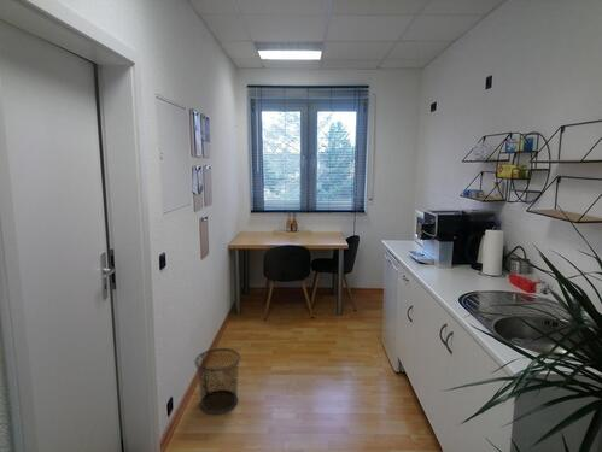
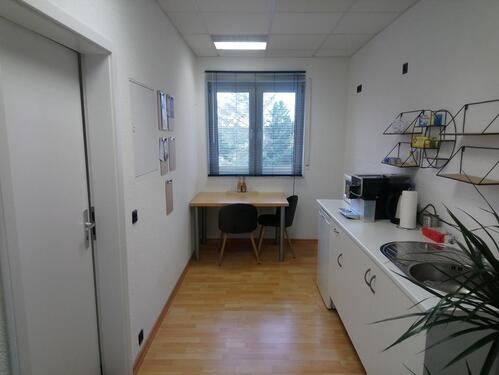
- waste bin (218, 380)
